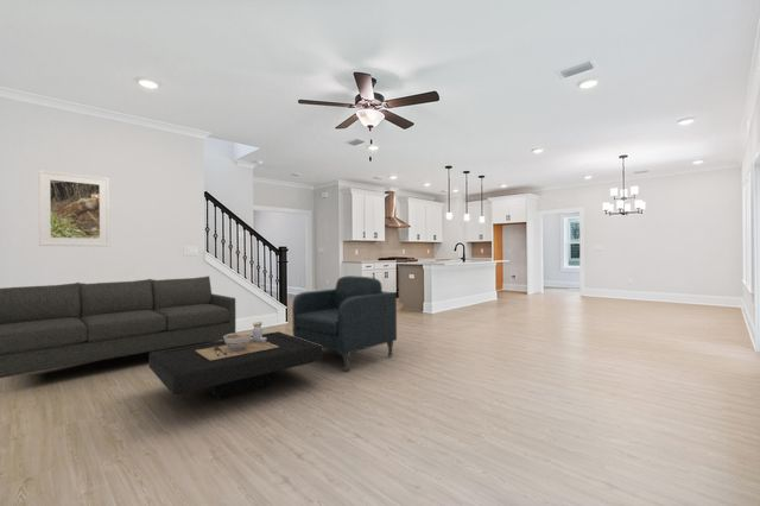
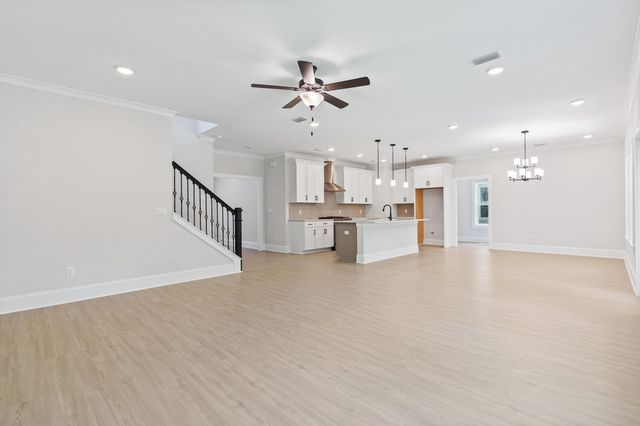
- coffee table (238, 358)
- armchair (343, 316)
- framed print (75, 210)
- sofa (121, 321)
